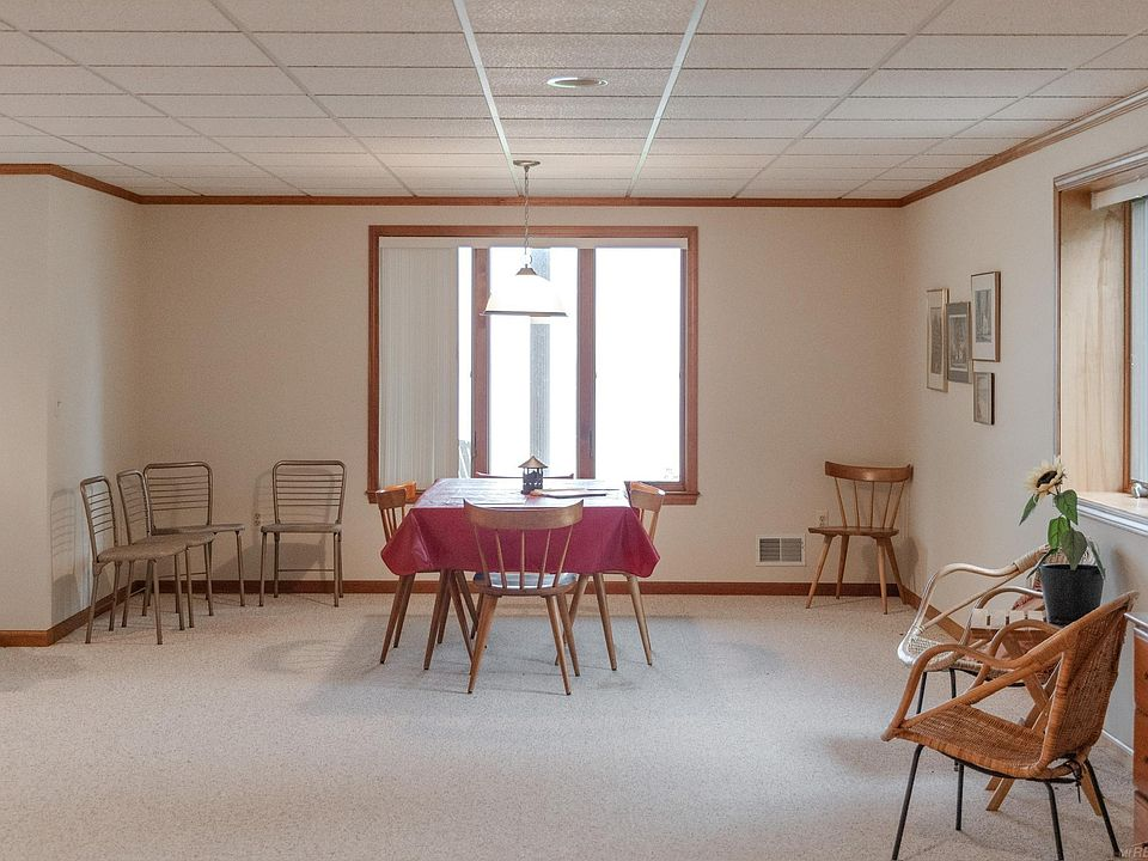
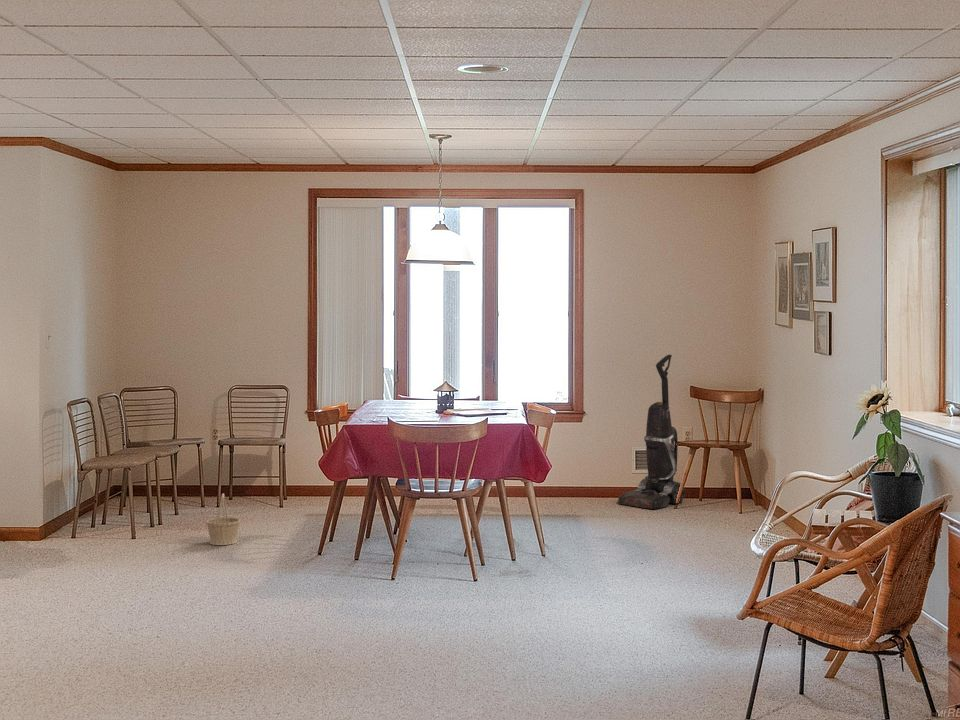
+ basket (223, 518)
+ vacuum cleaner (651, 429)
